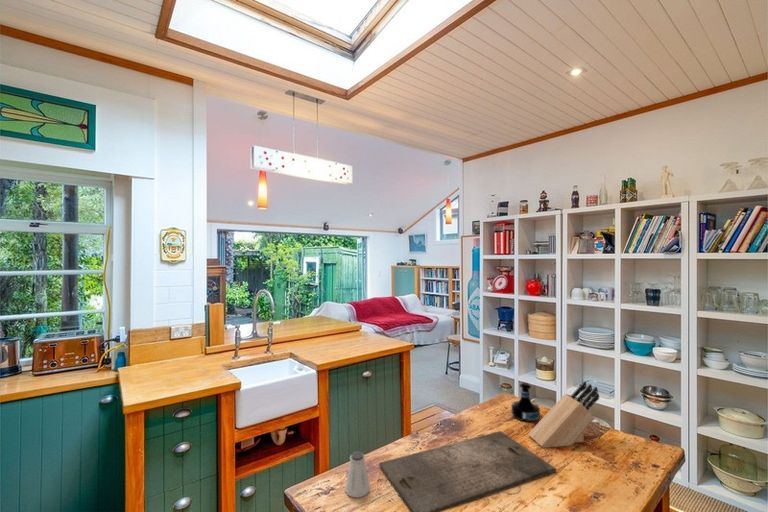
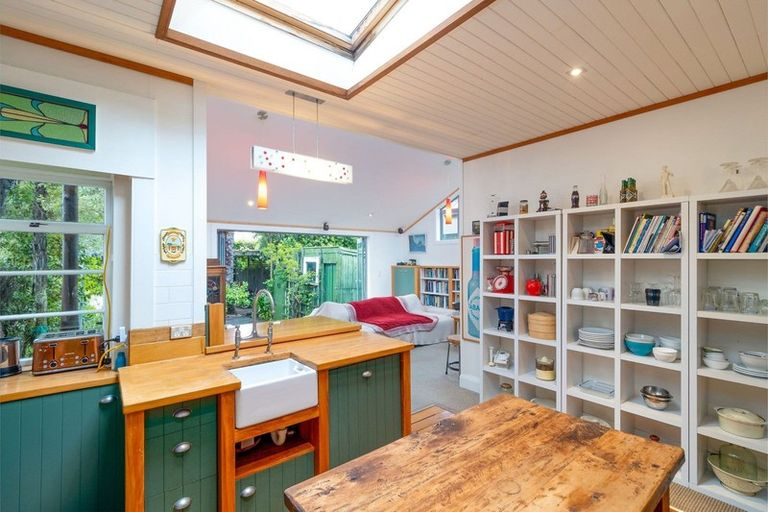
- saltshaker (357, 471)
- knife block (565, 412)
- cutting board (466, 467)
- tequila bottle (525, 399)
